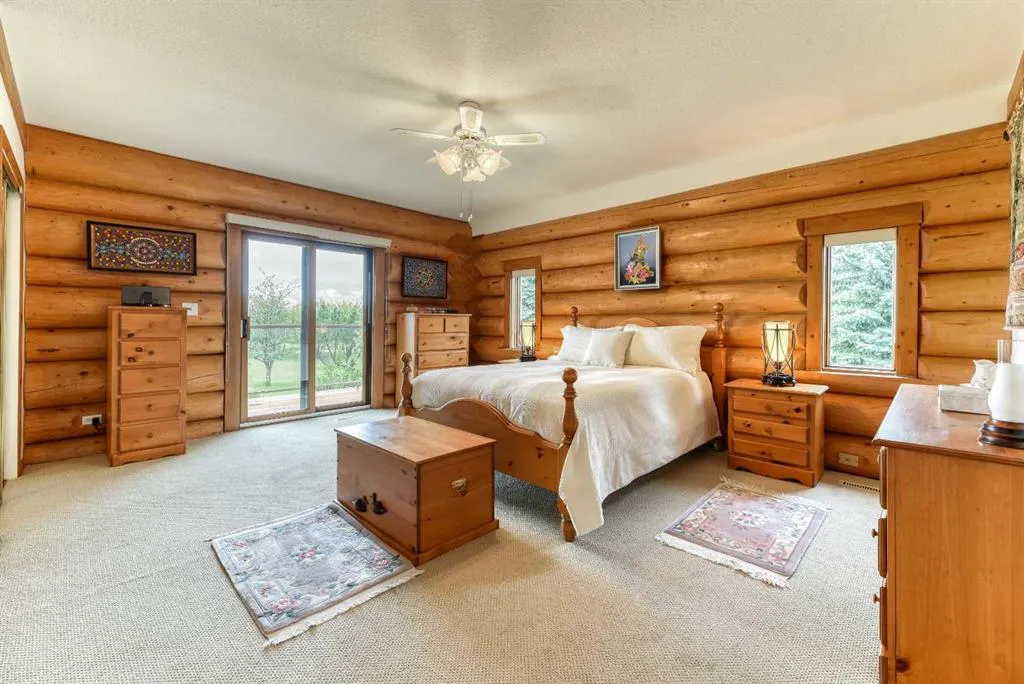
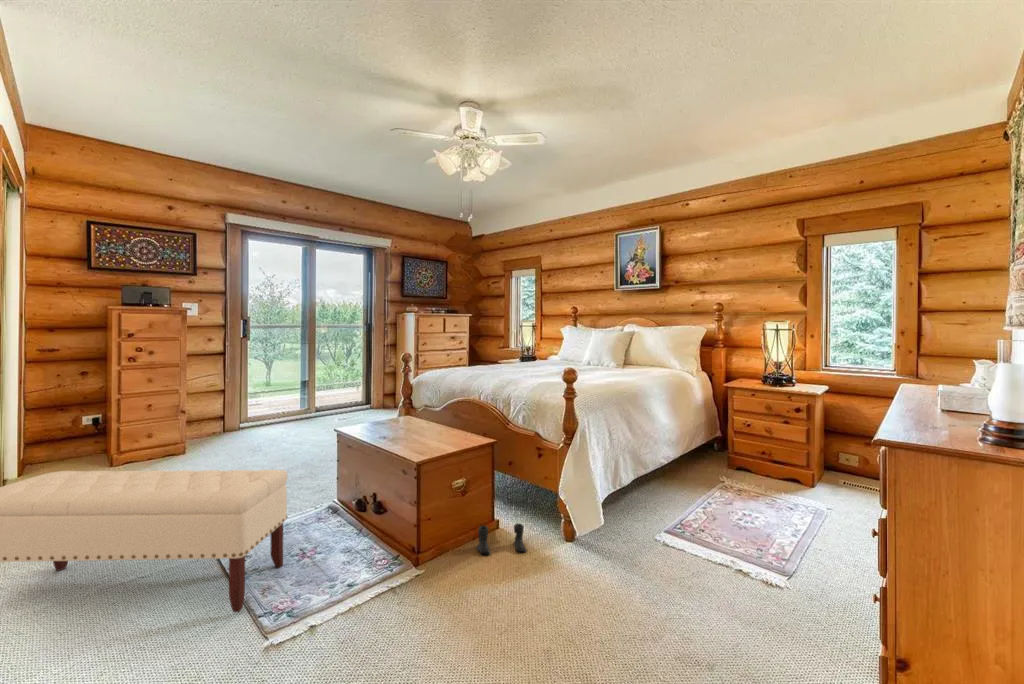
+ bench (142, 534)
+ boots (513, 543)
